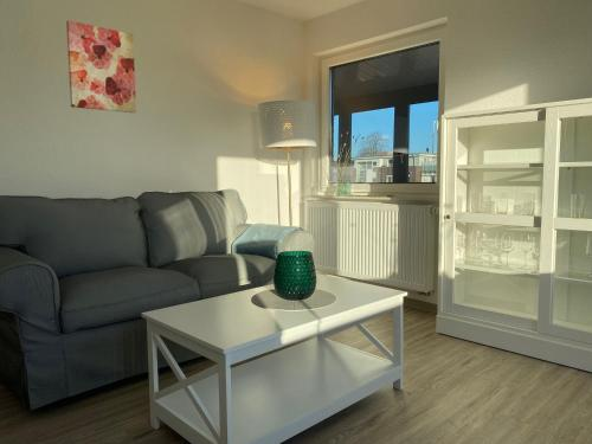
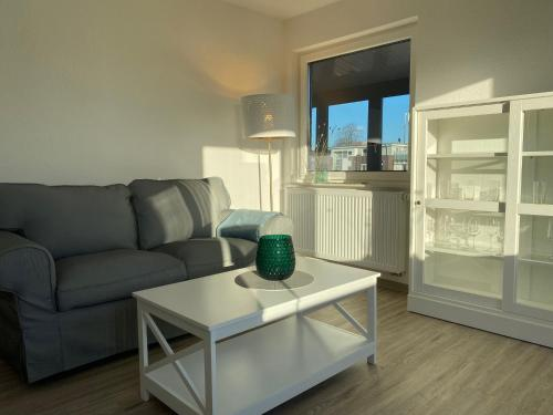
- wall art (103, 69)
